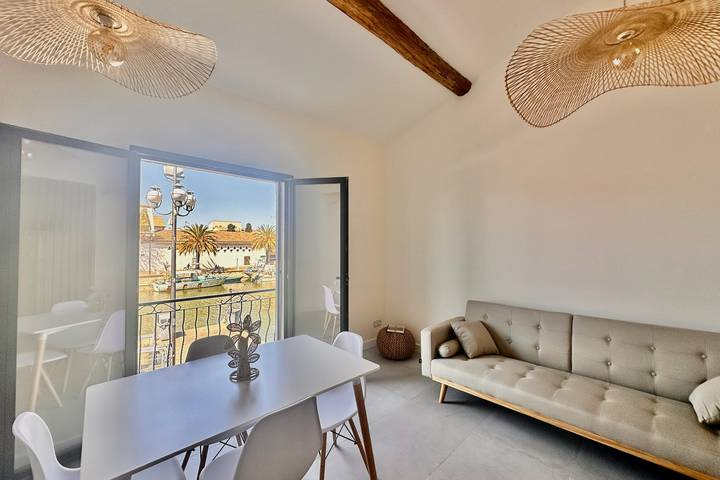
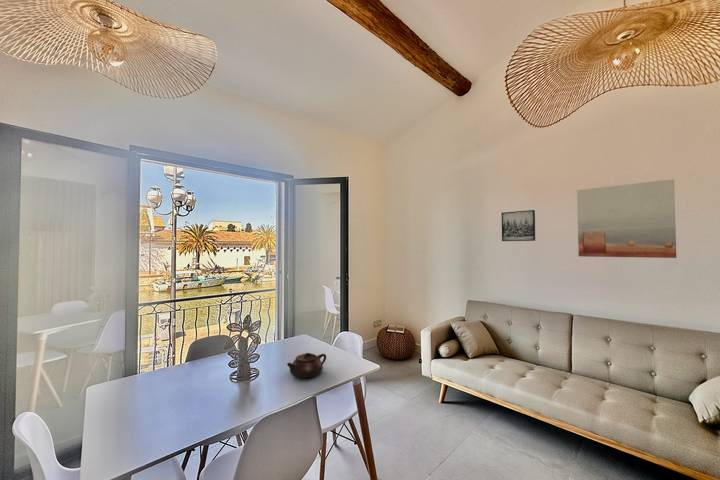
+ teapot (307, 363)
+ wall art (517, 226)
+ wall art (622, 221)
